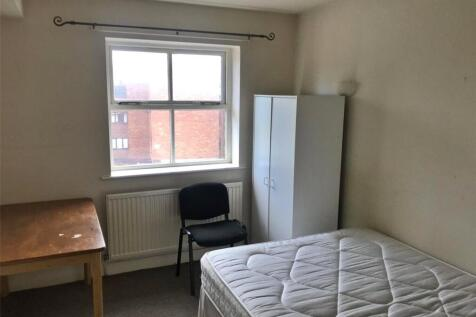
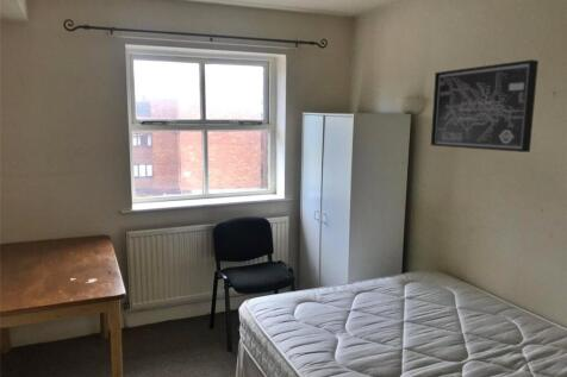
+ wall art (478, 108)
